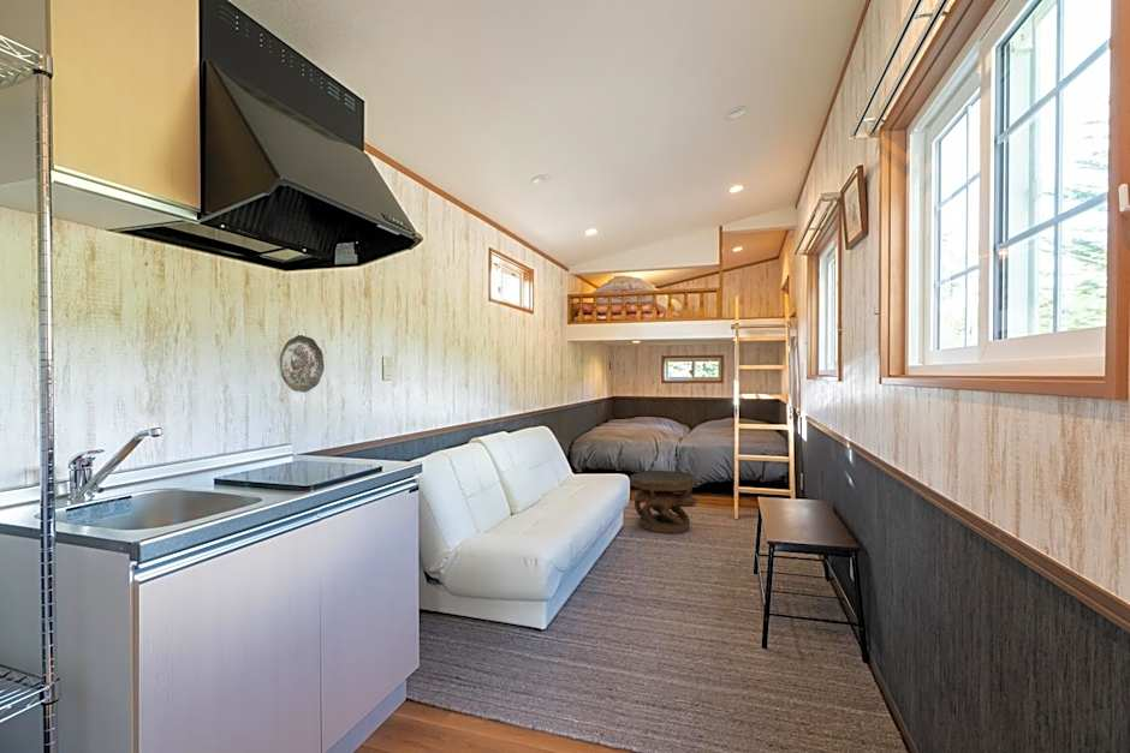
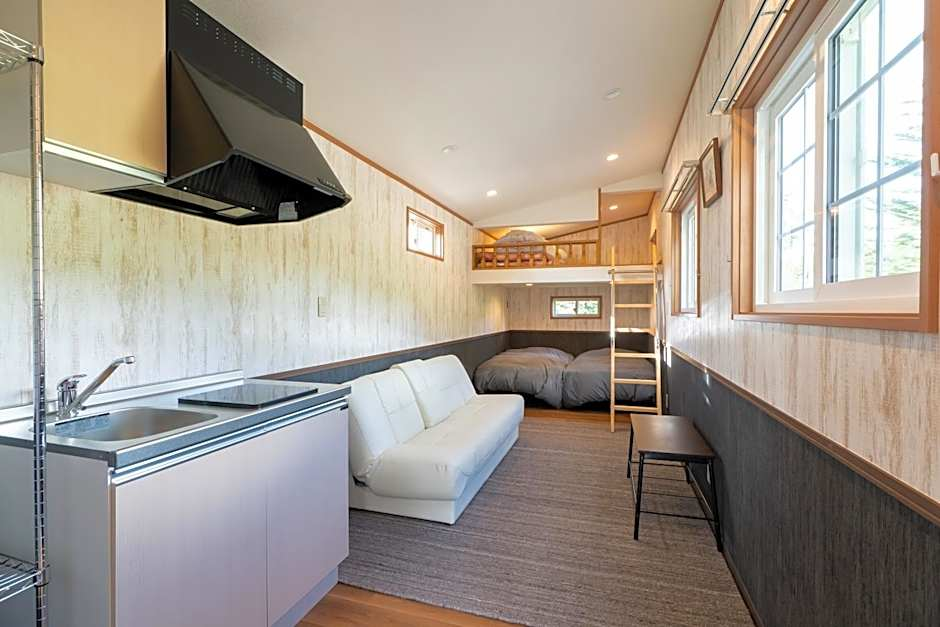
- decorative plate (301, 364)
- side table (664, 500)
